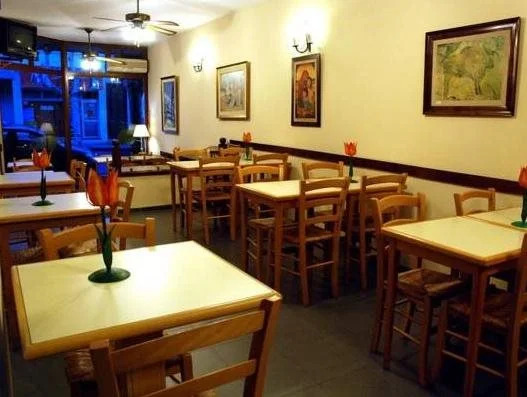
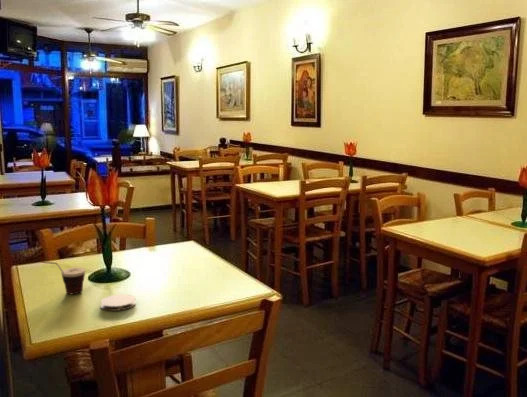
+ cup (64, 276)
+ coaster (118, 302)
